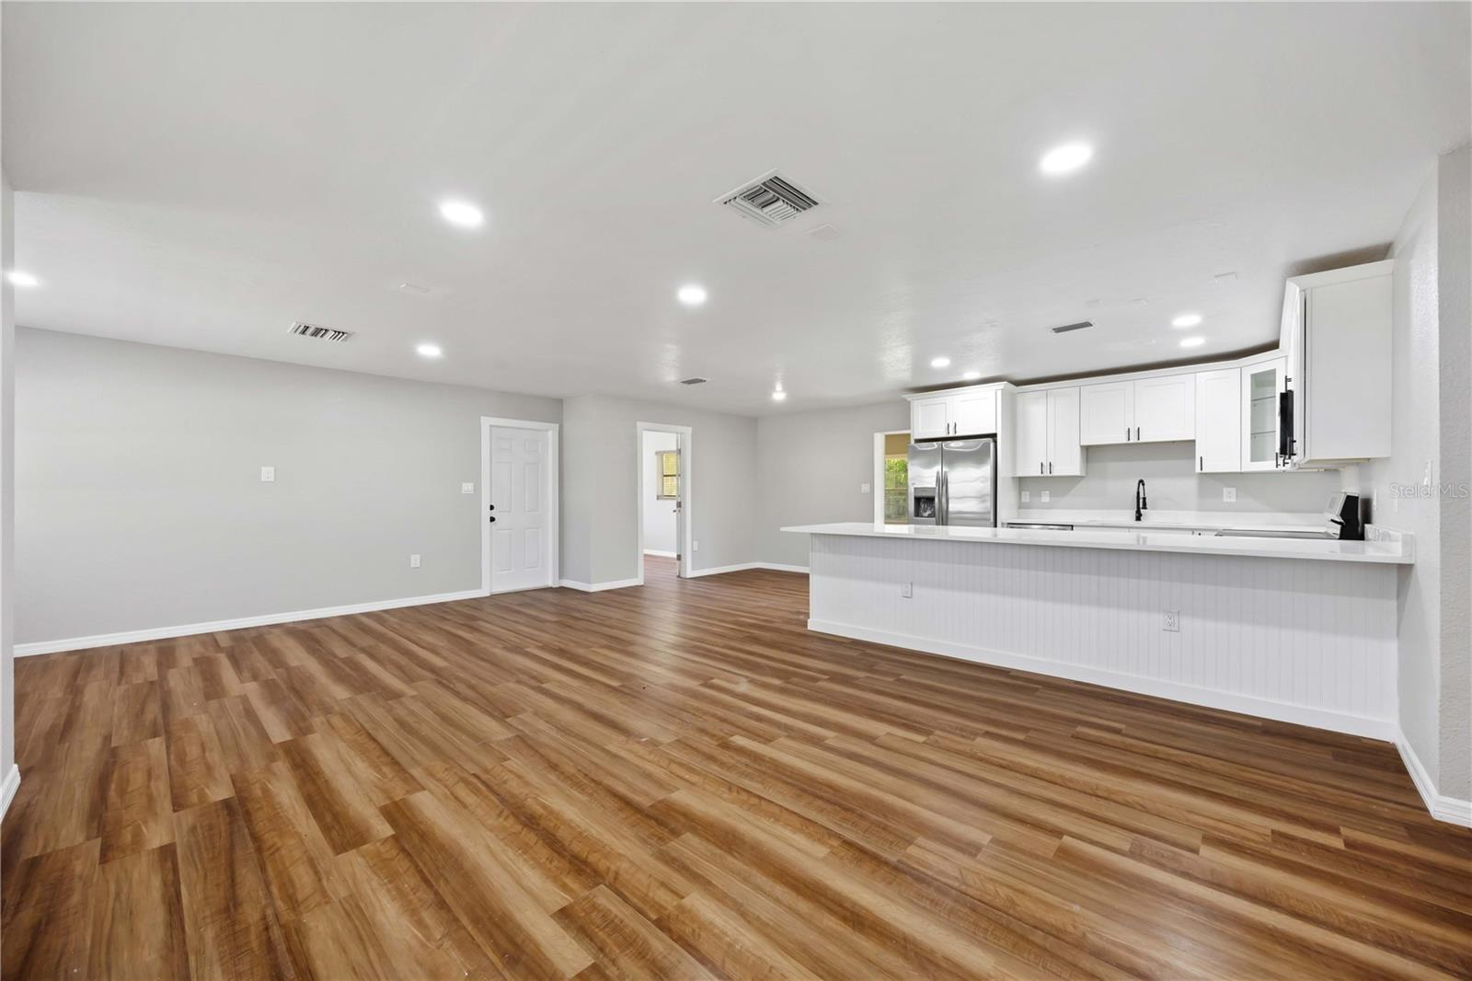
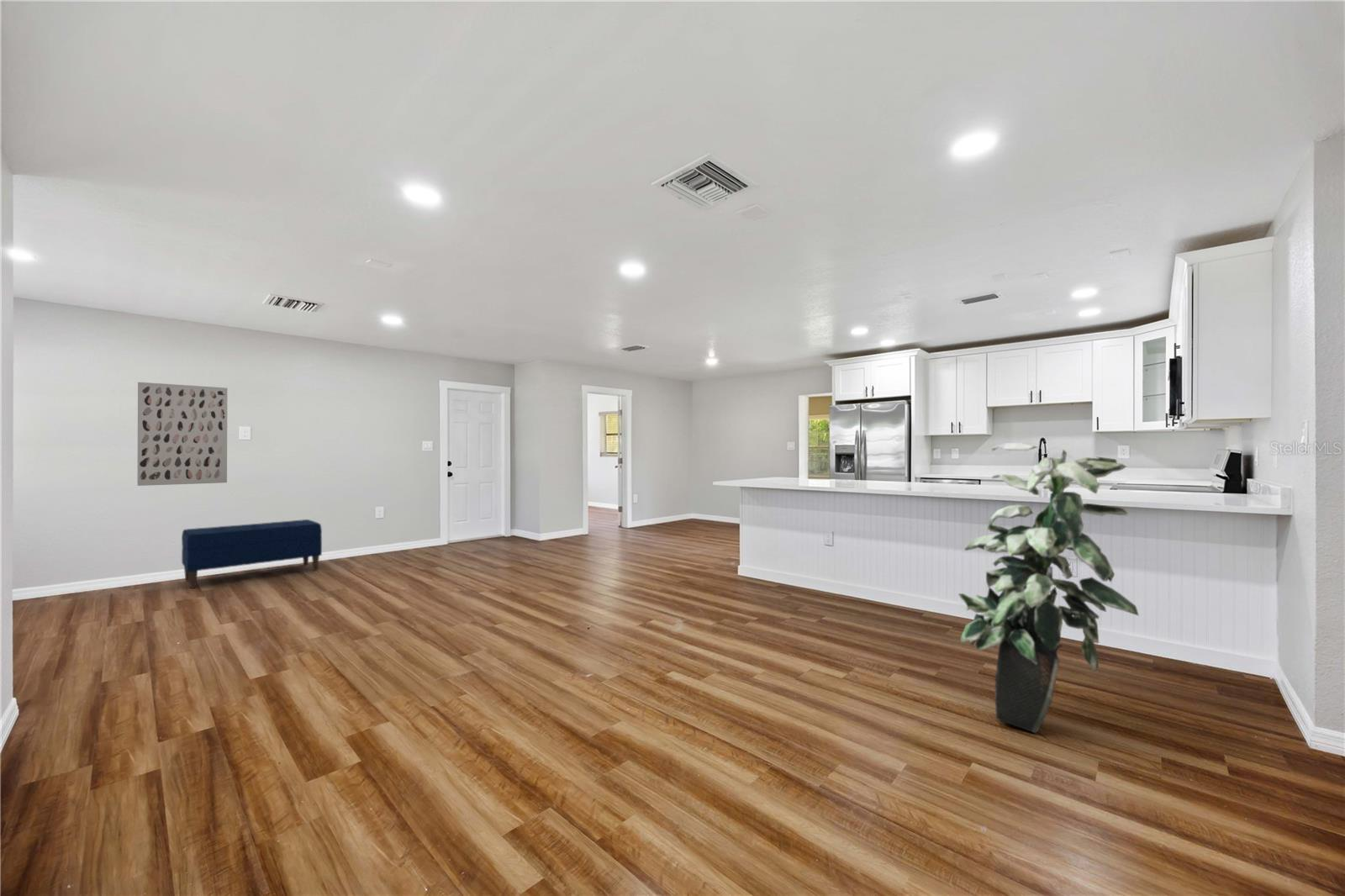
+ indoor plant (1034, 582)
+ bench (254, 551)
+ wall art (184, 435)
